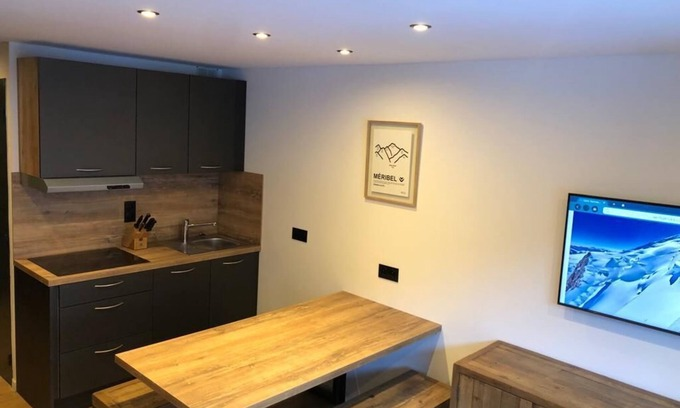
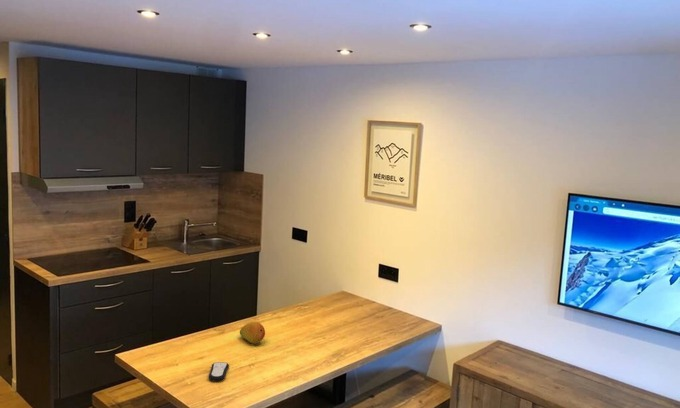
+ remote control (218, 371)
+ fruit (252, 331)
